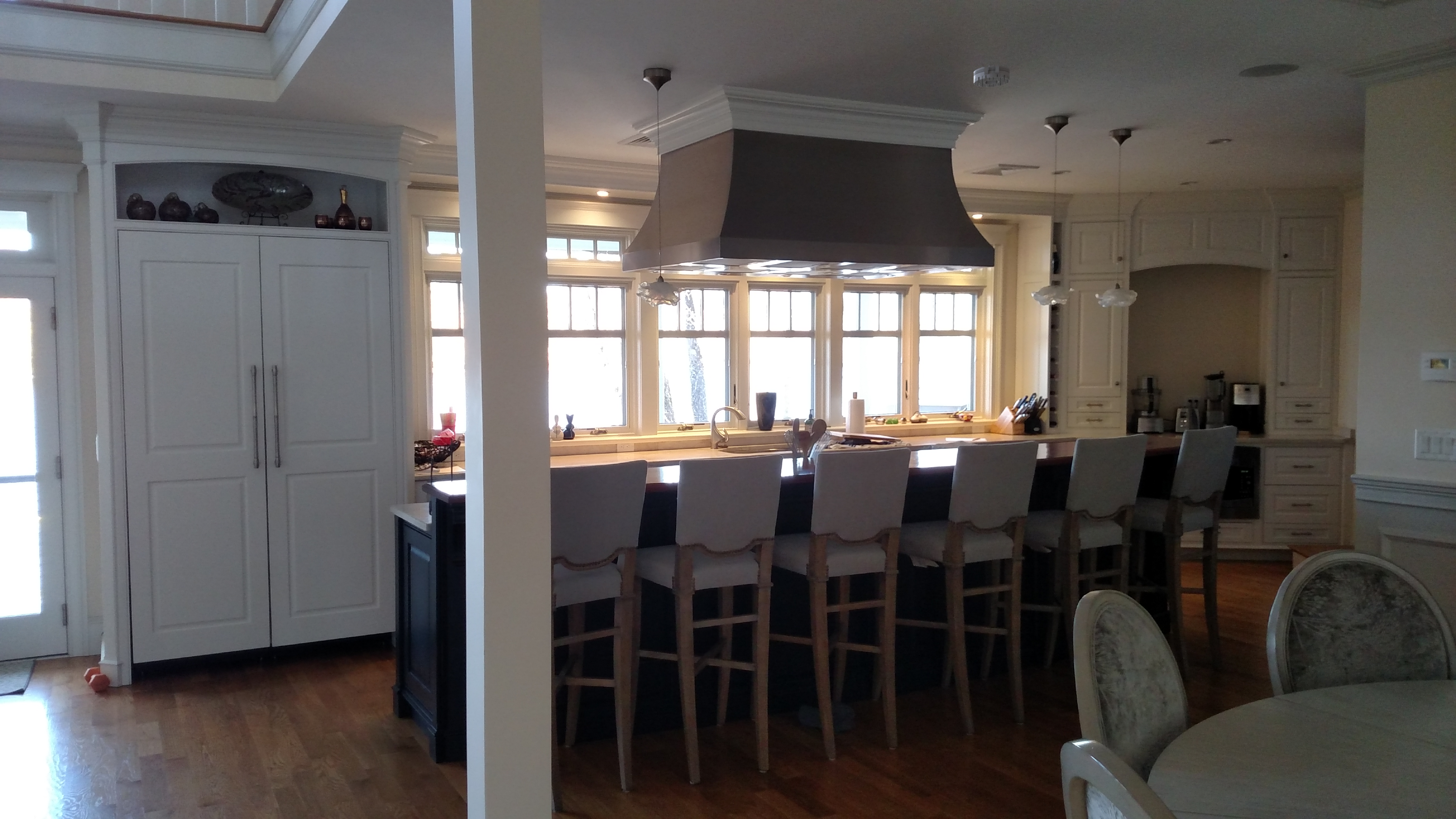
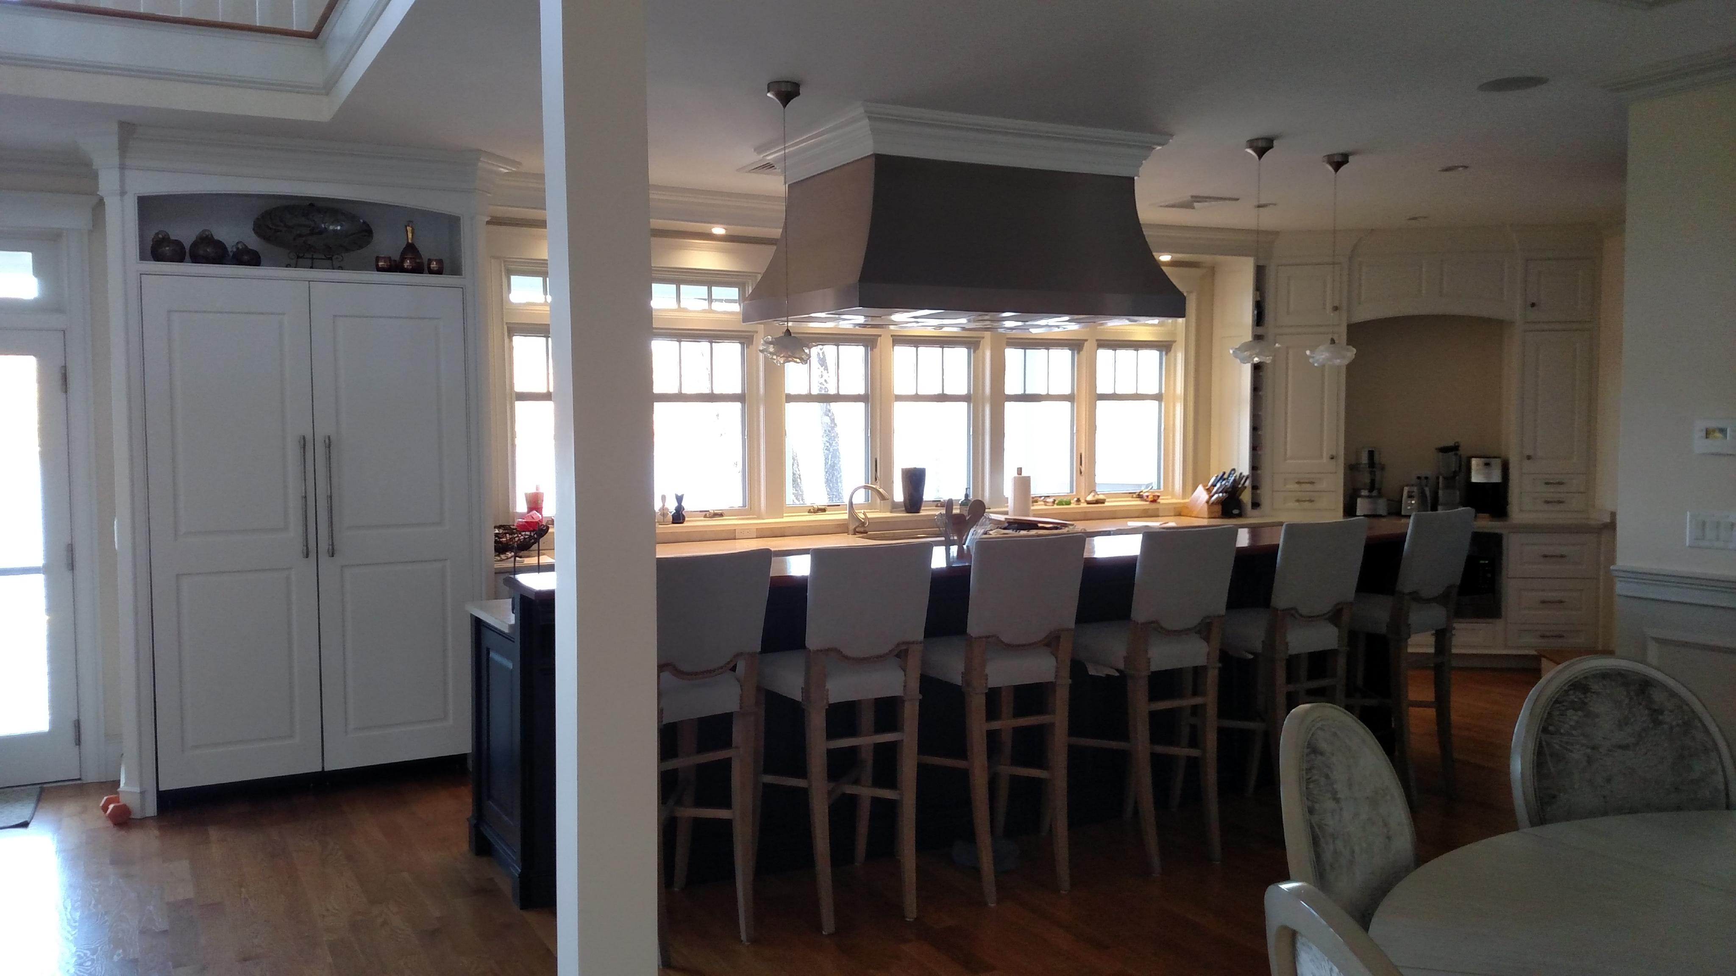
- smoke detector (991, 76)
